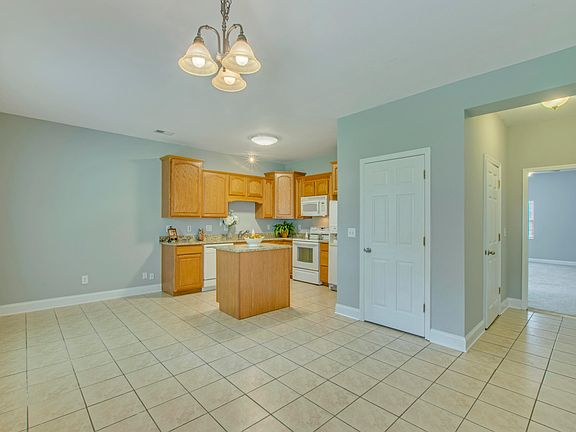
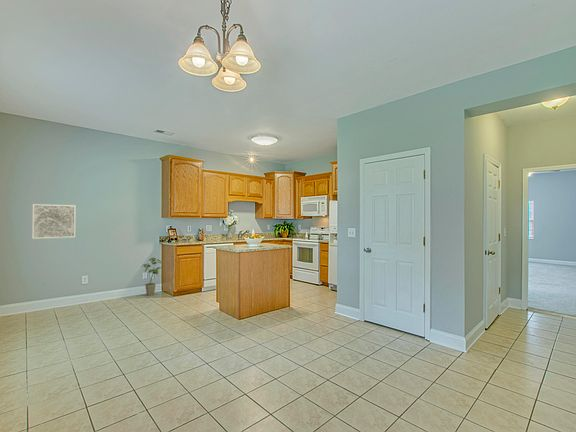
+ house plant (152, 275)
+ wall art (54, 221)
